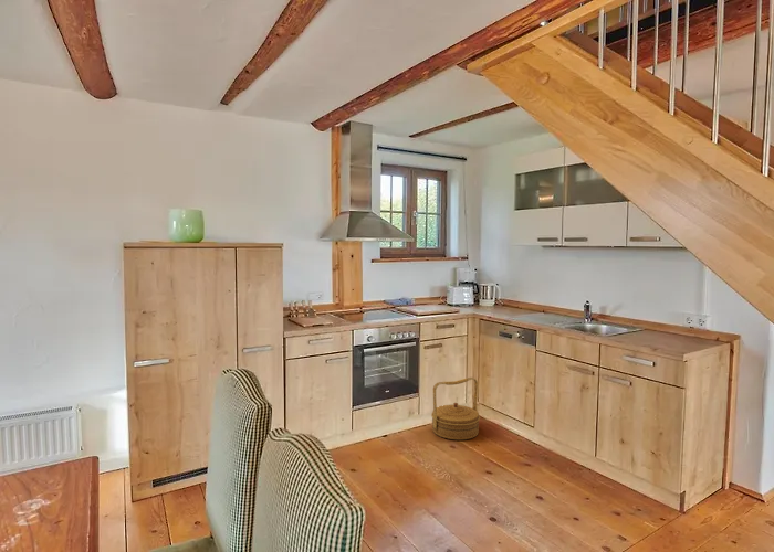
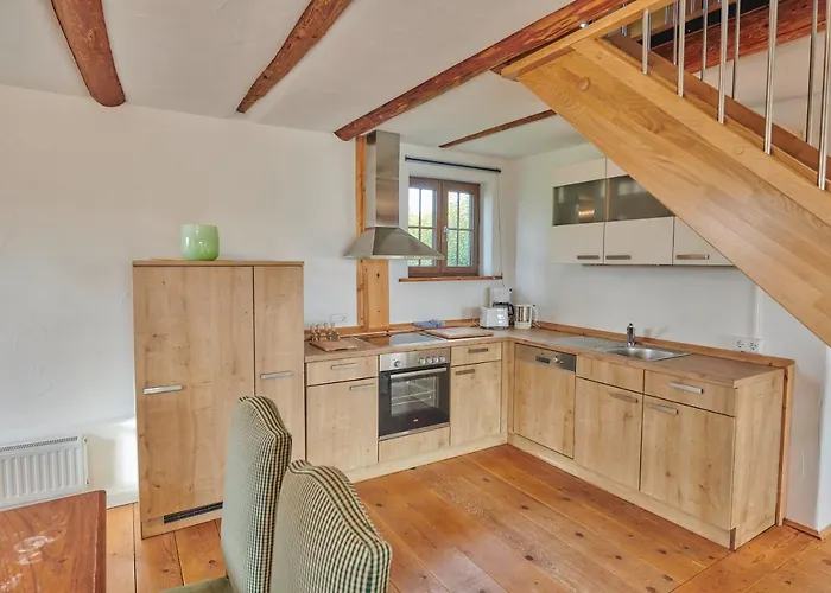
- woven basket (456, 405)
